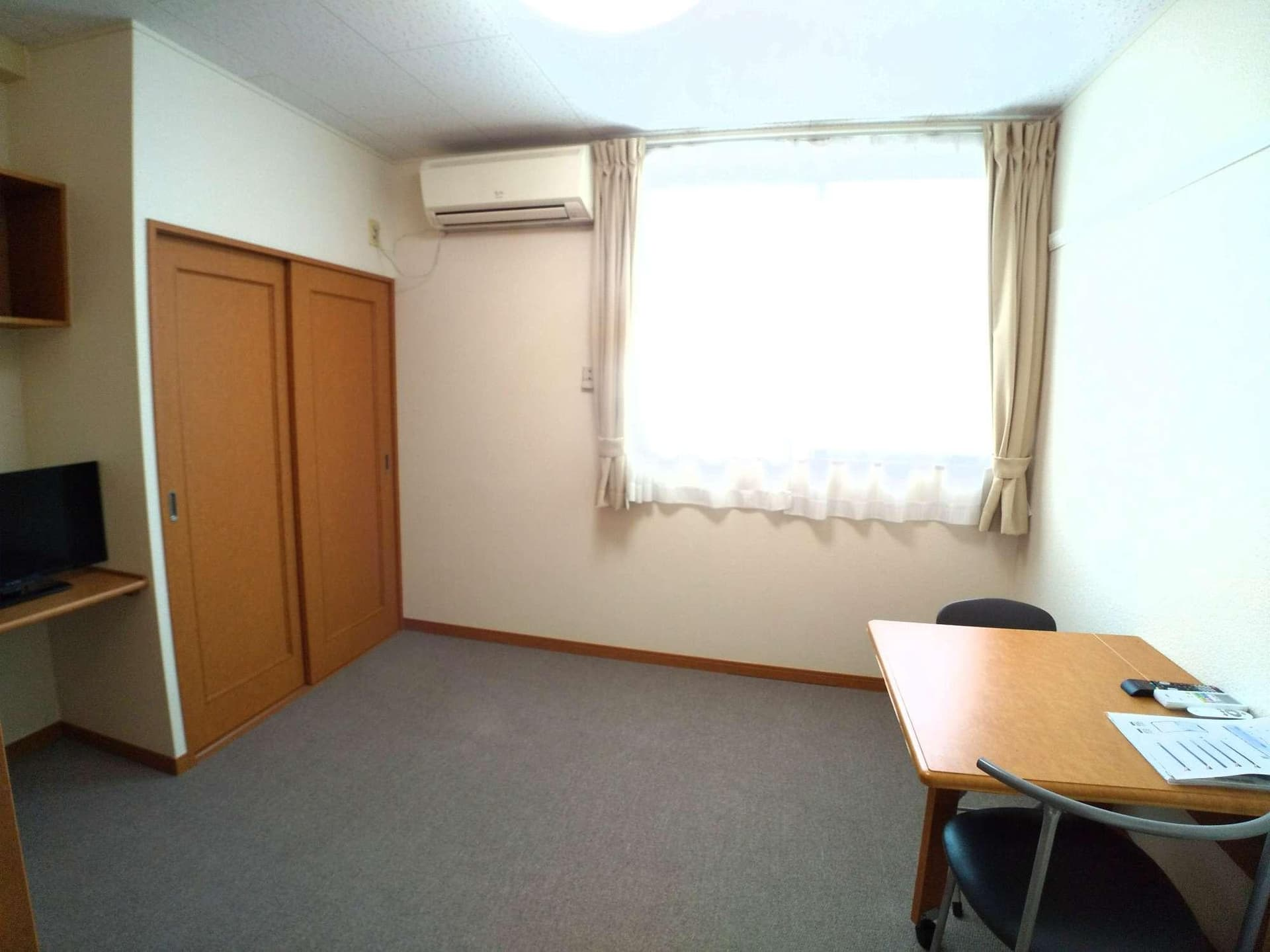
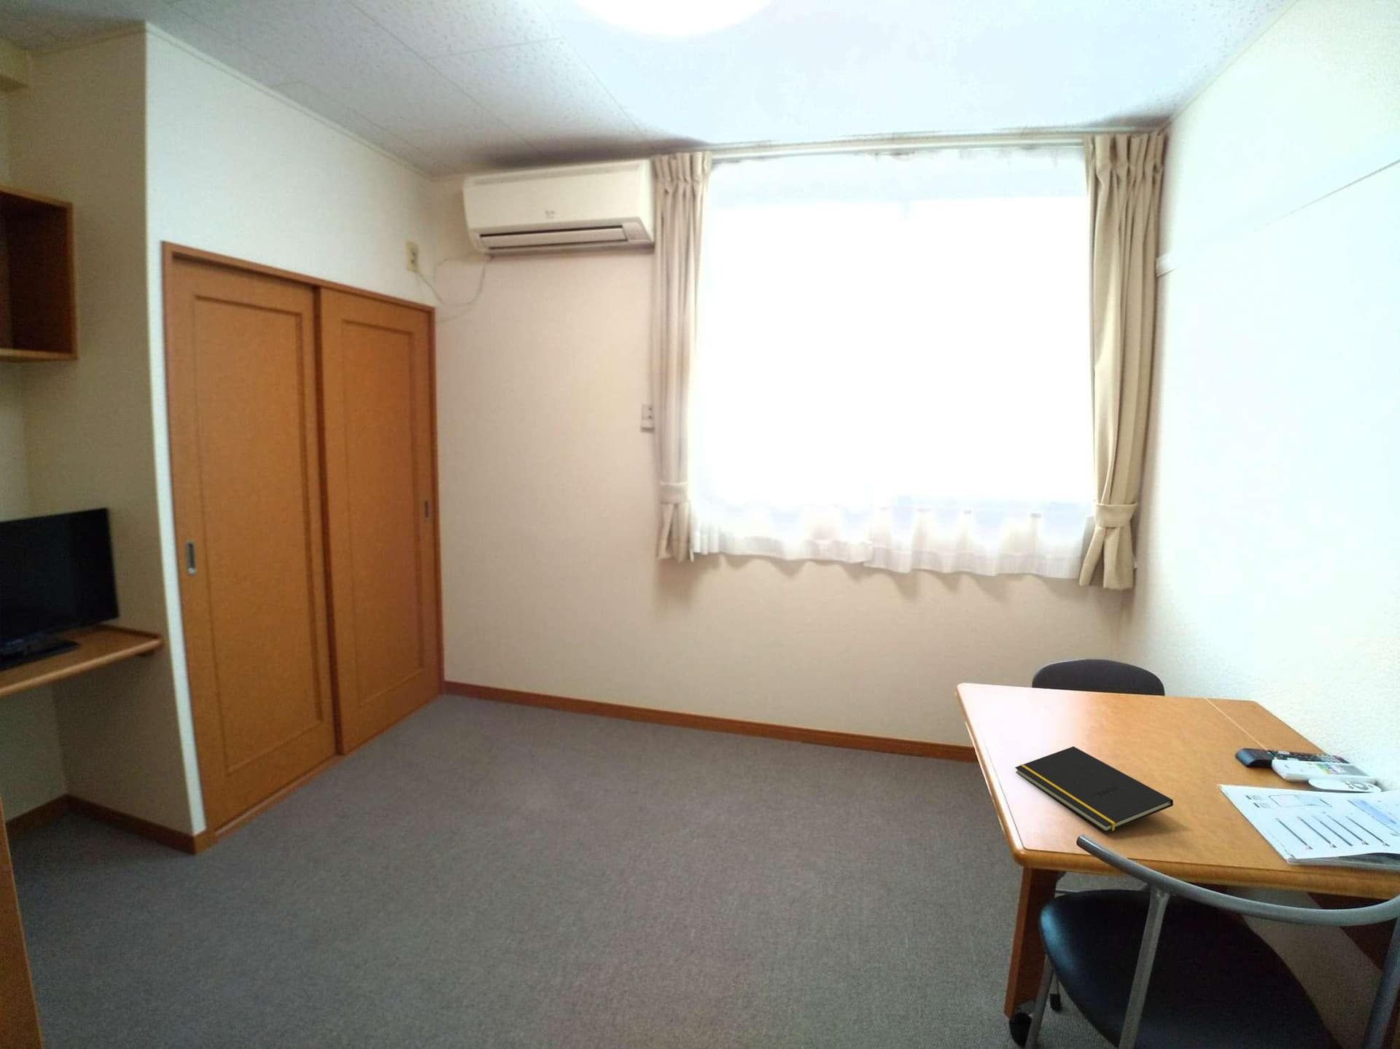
+ notepad (1088, 785)
